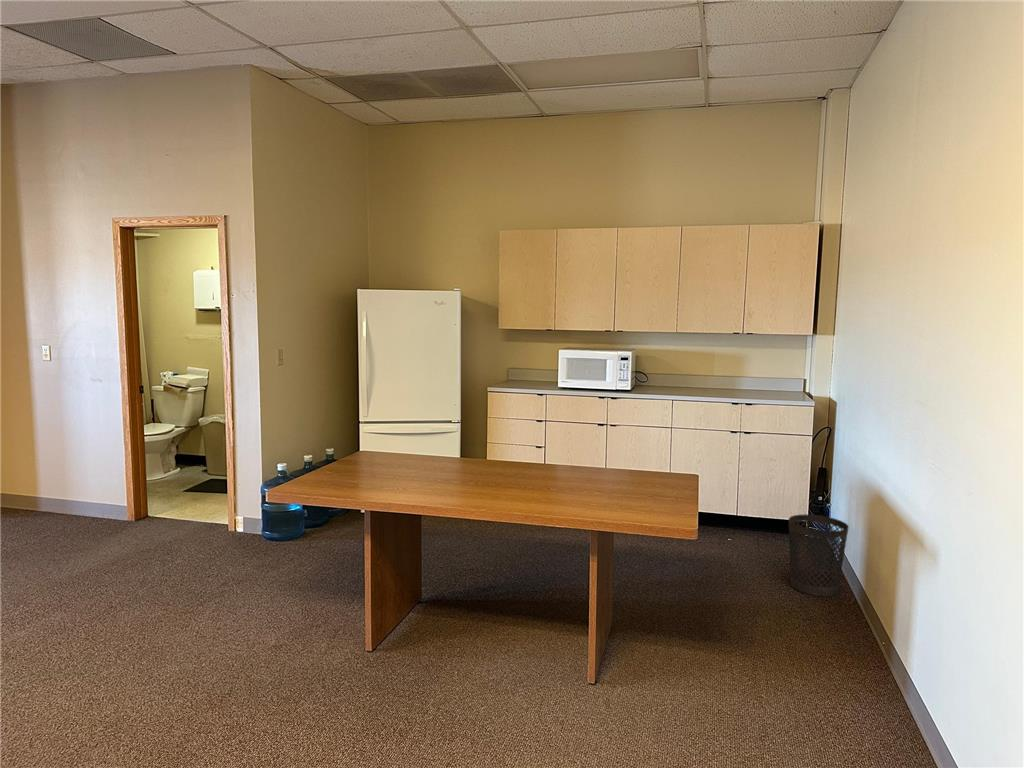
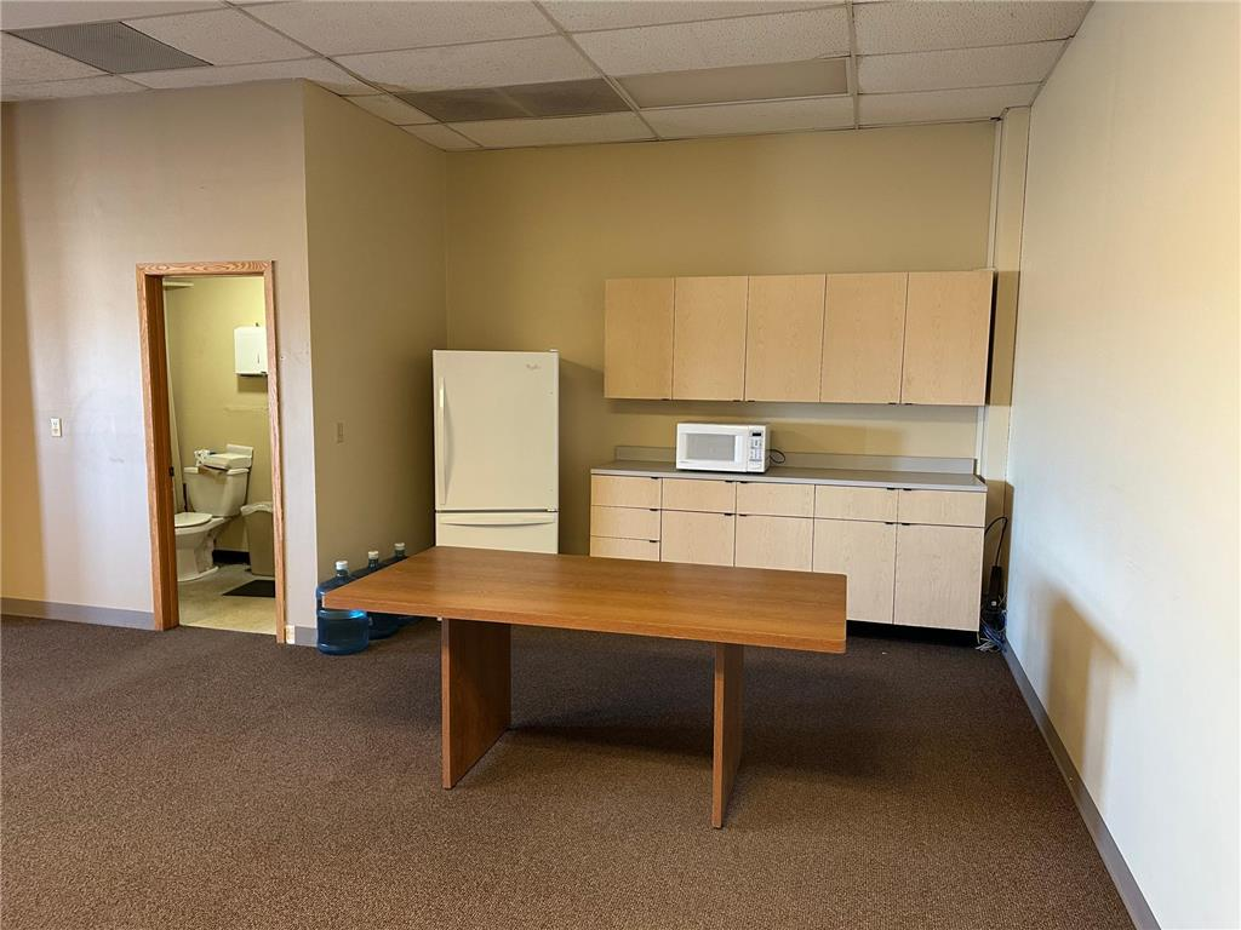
- trash bin (816, 555)
